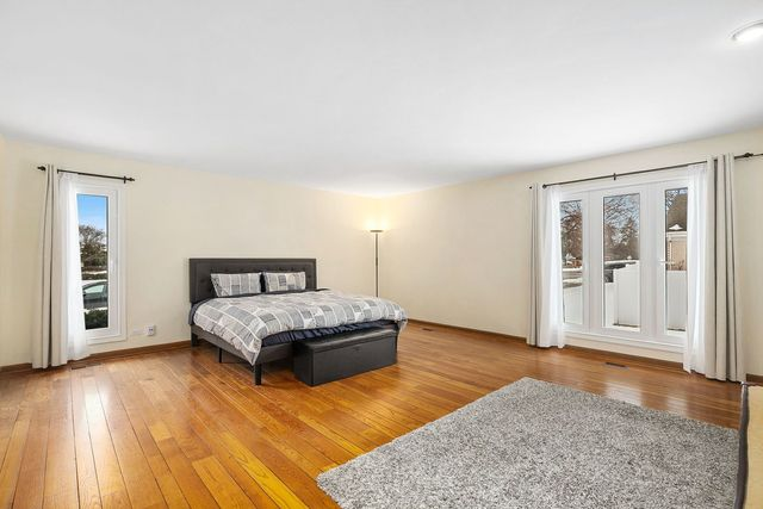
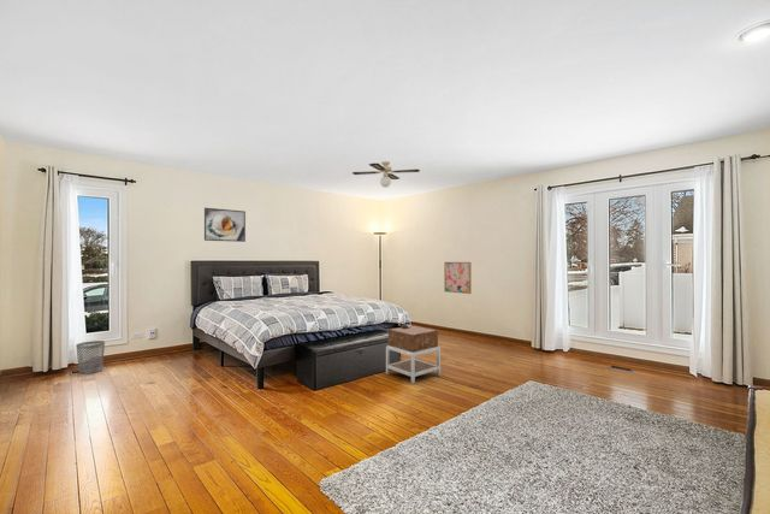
+ wall art (457, 277)
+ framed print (225, 225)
+ wastebasket (90, 356)
+ nightstand (413, 350)
+ ceiling fan (385, 175)
